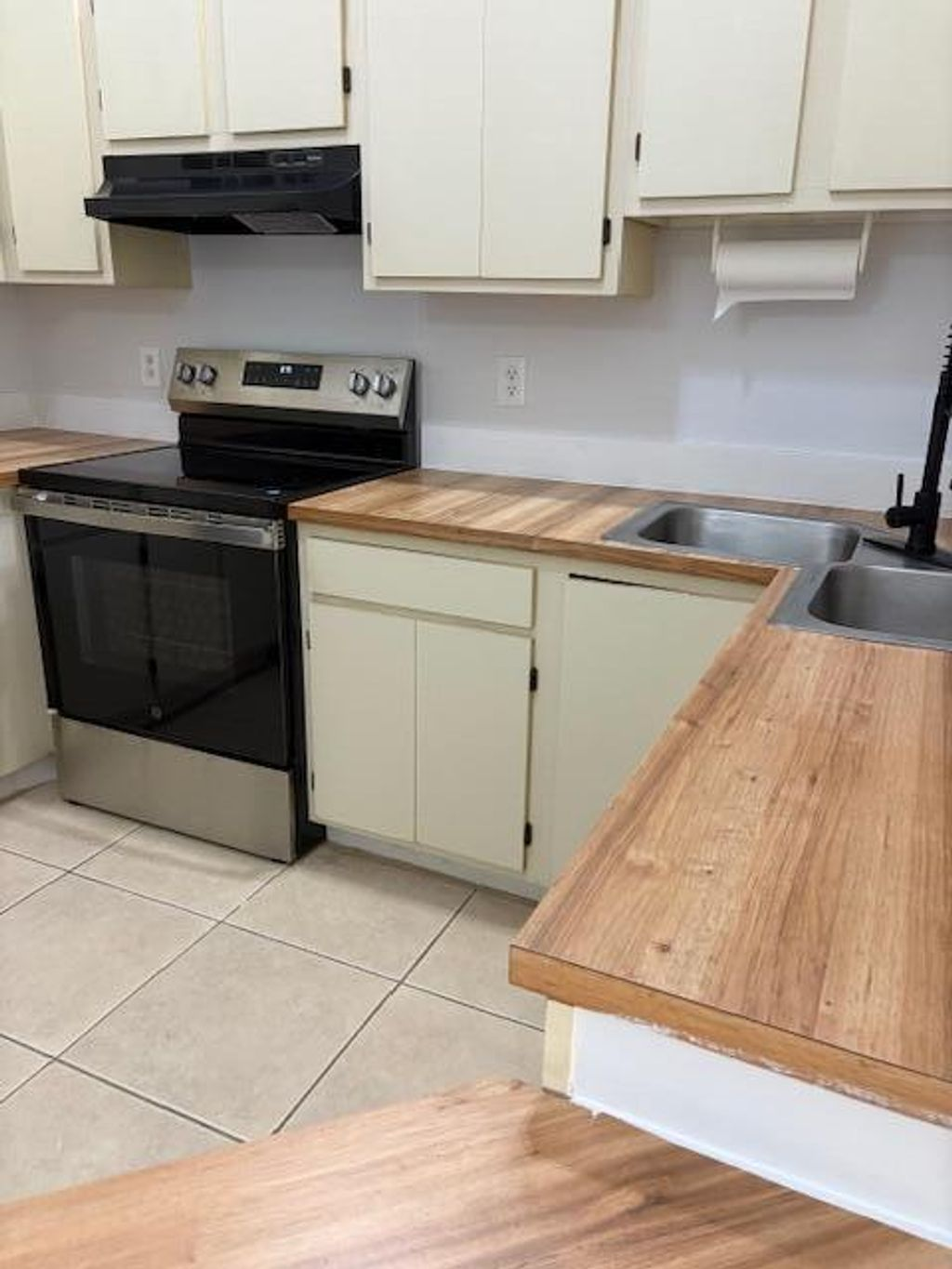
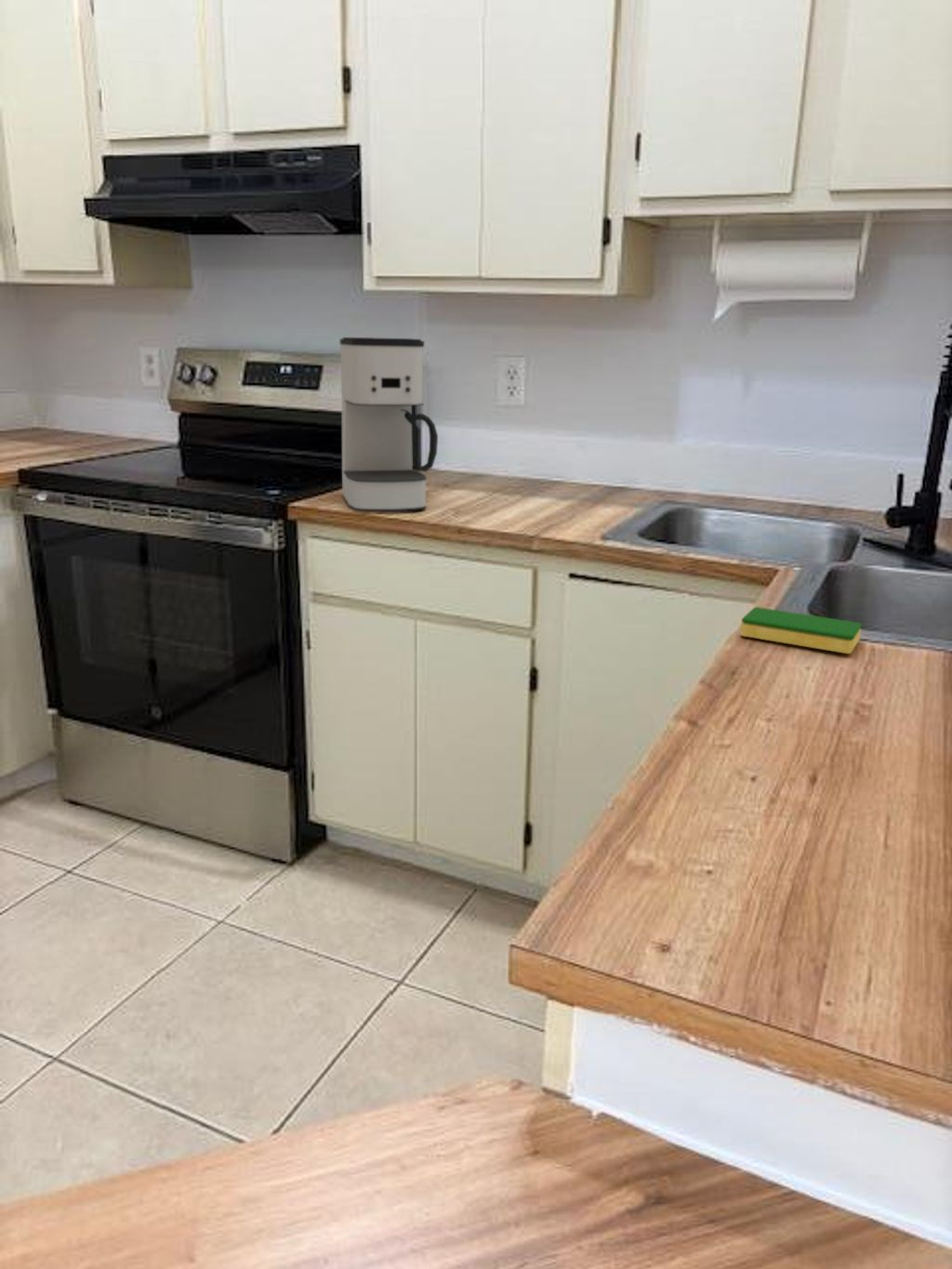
+ coffee maker (390, 422)
+ dish sponge (800, 629)
